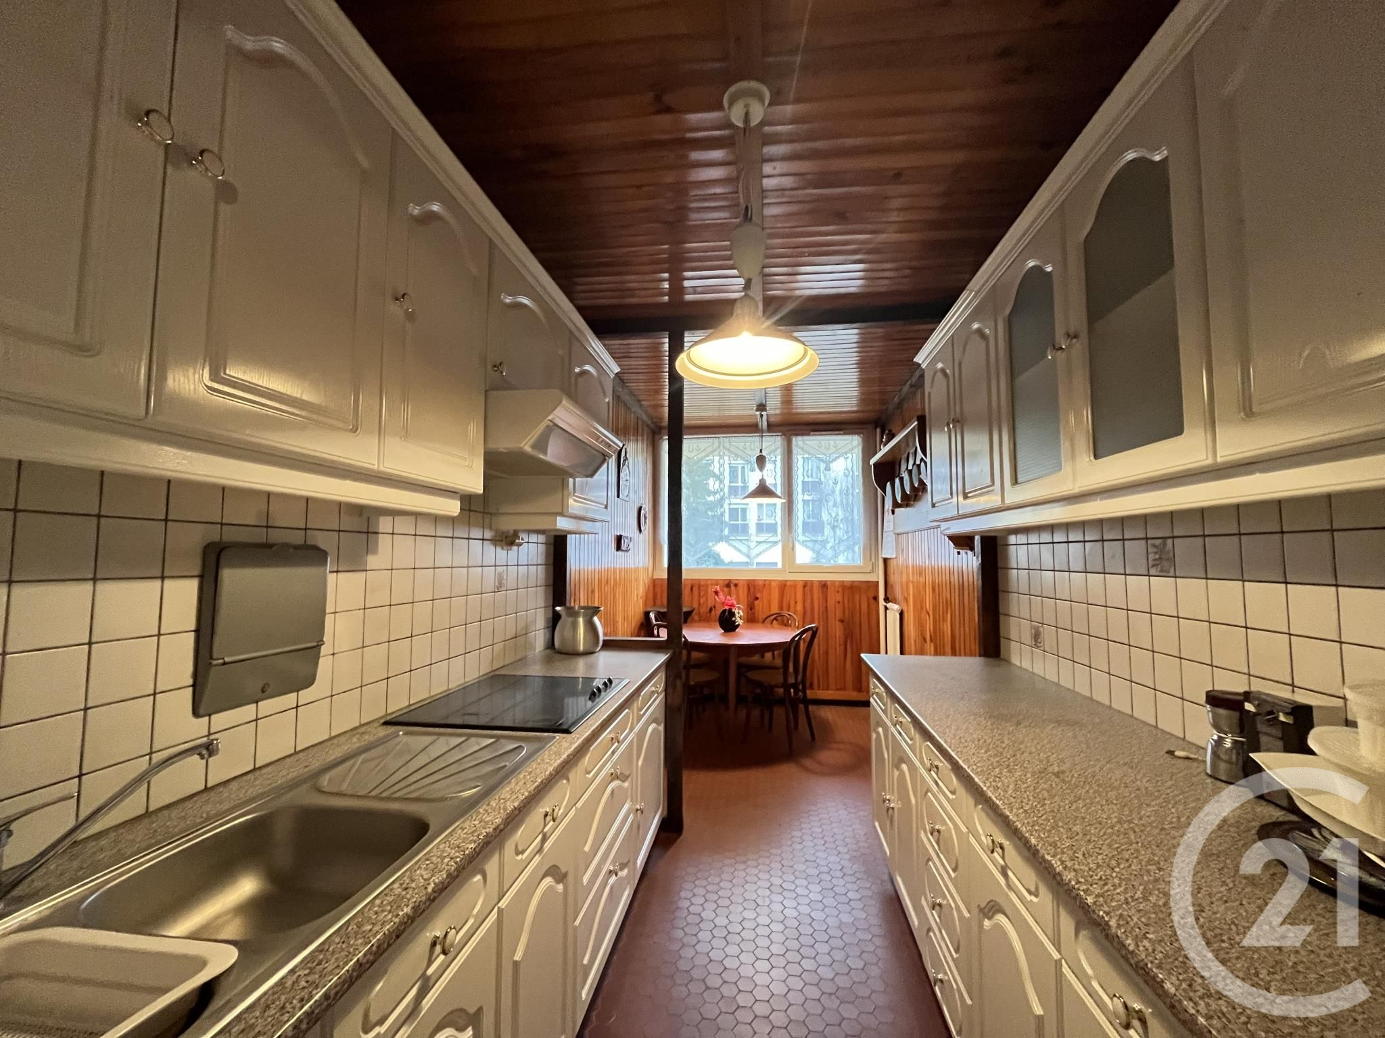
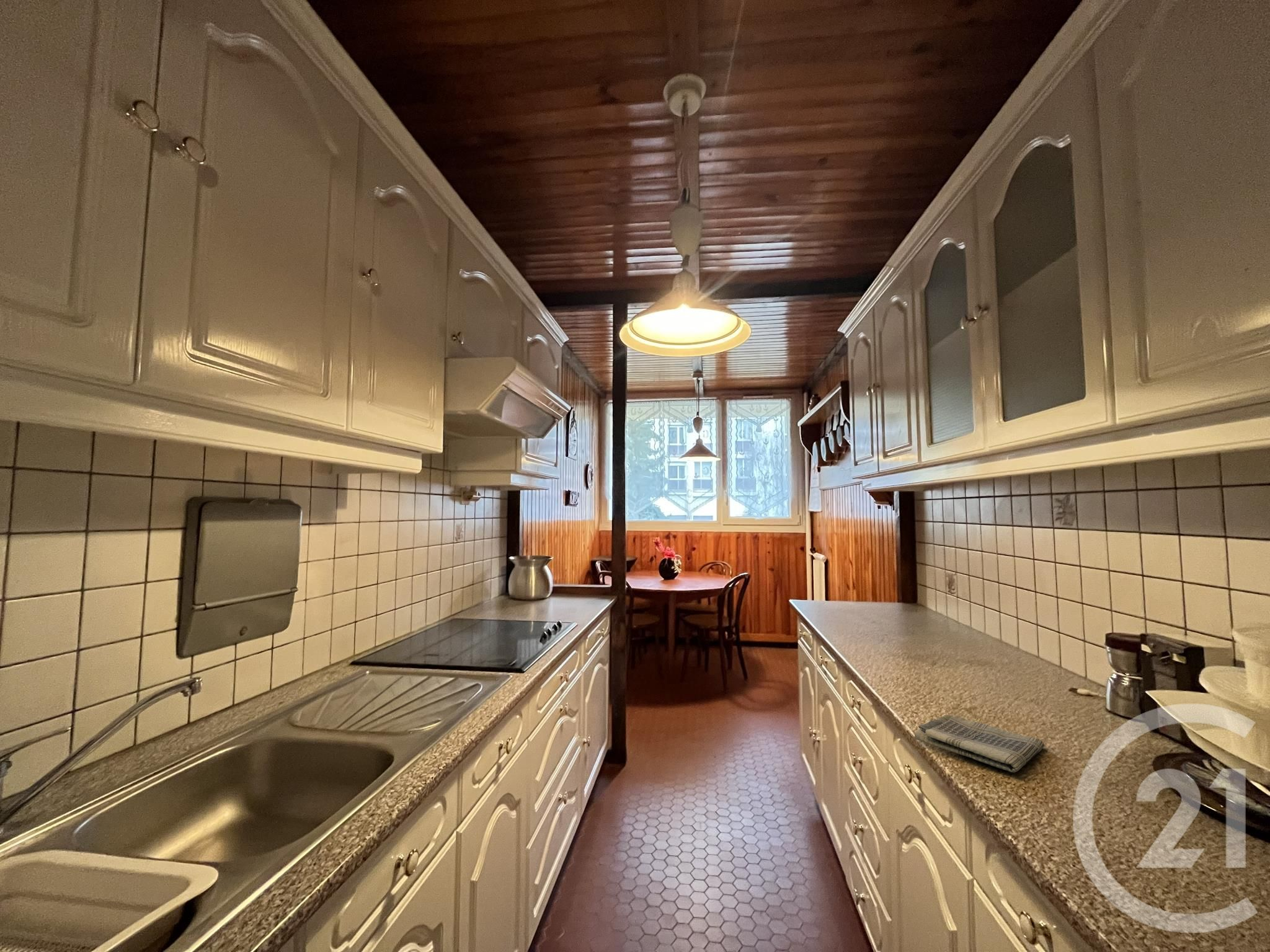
+ dish towel (976, 737)
